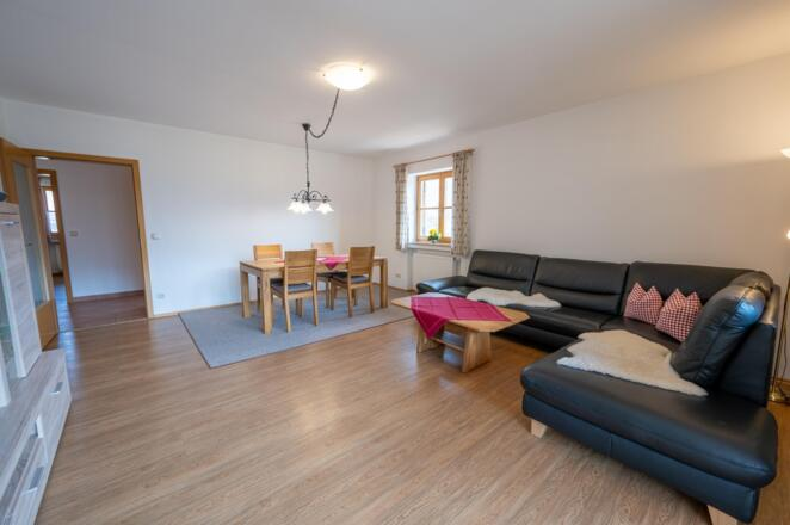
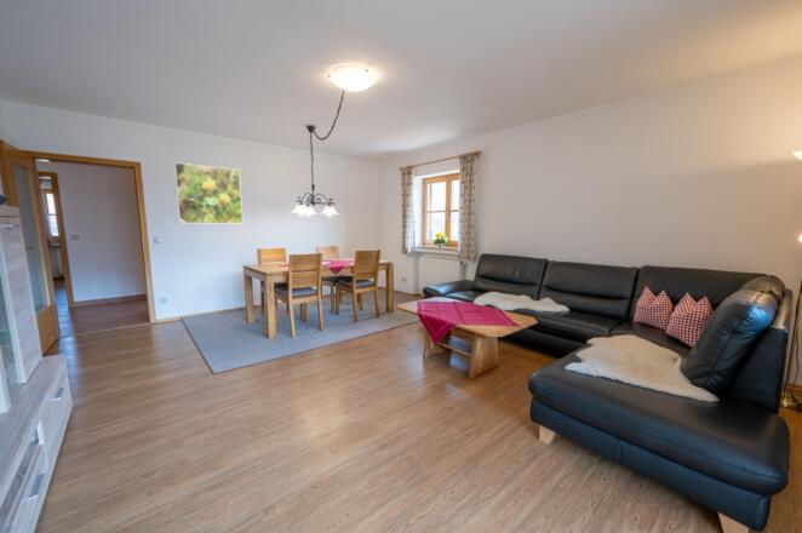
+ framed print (211, 195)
